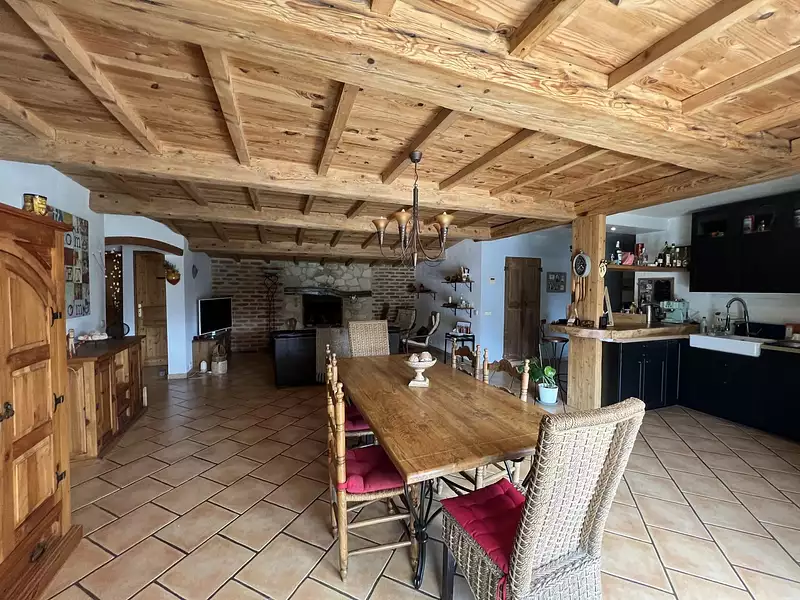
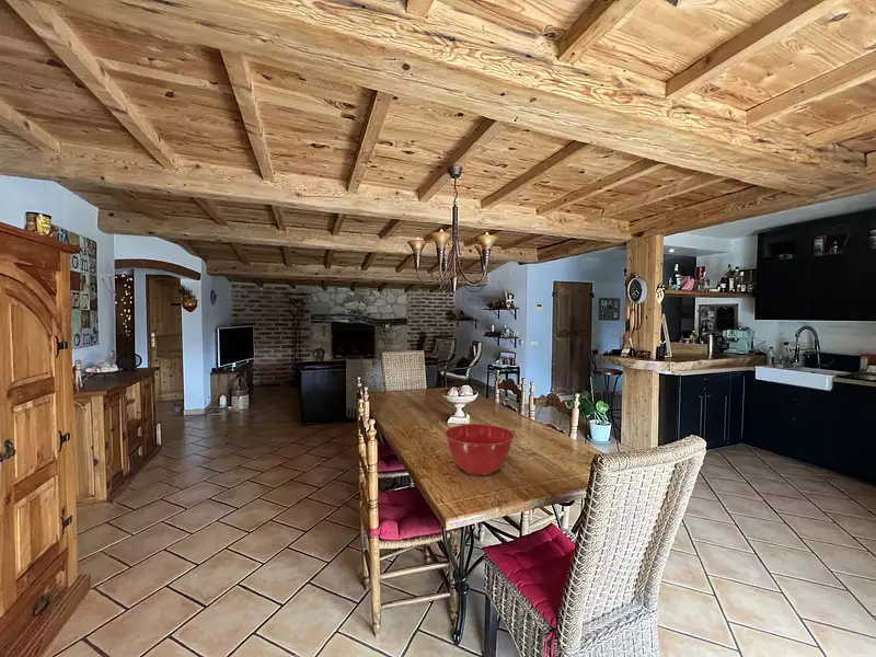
+ mixing bowl (479, 450)
